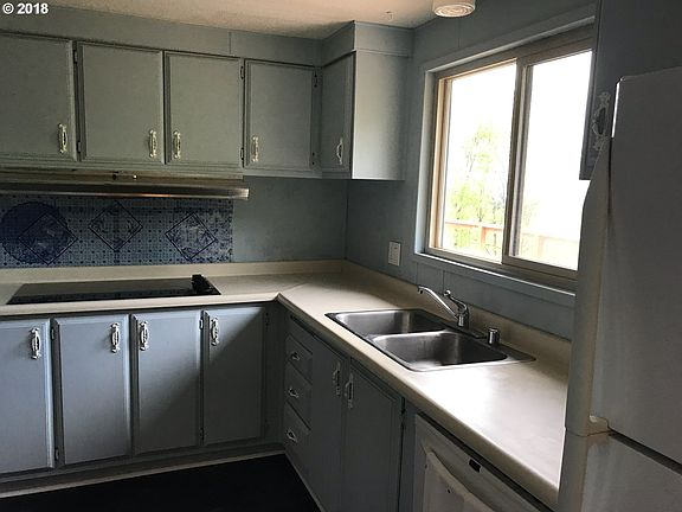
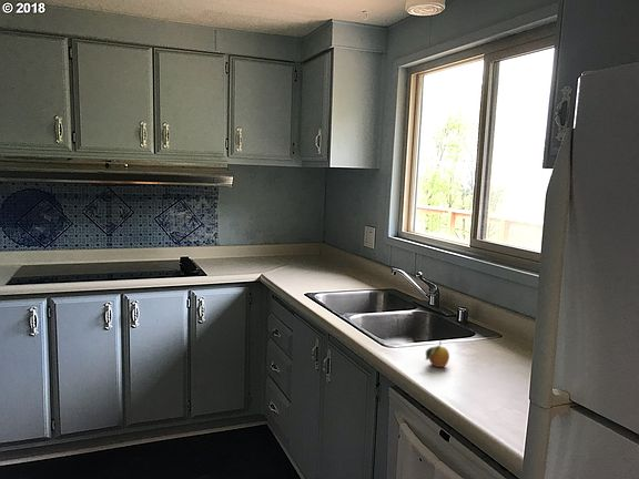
+ fruit (435, 353)
